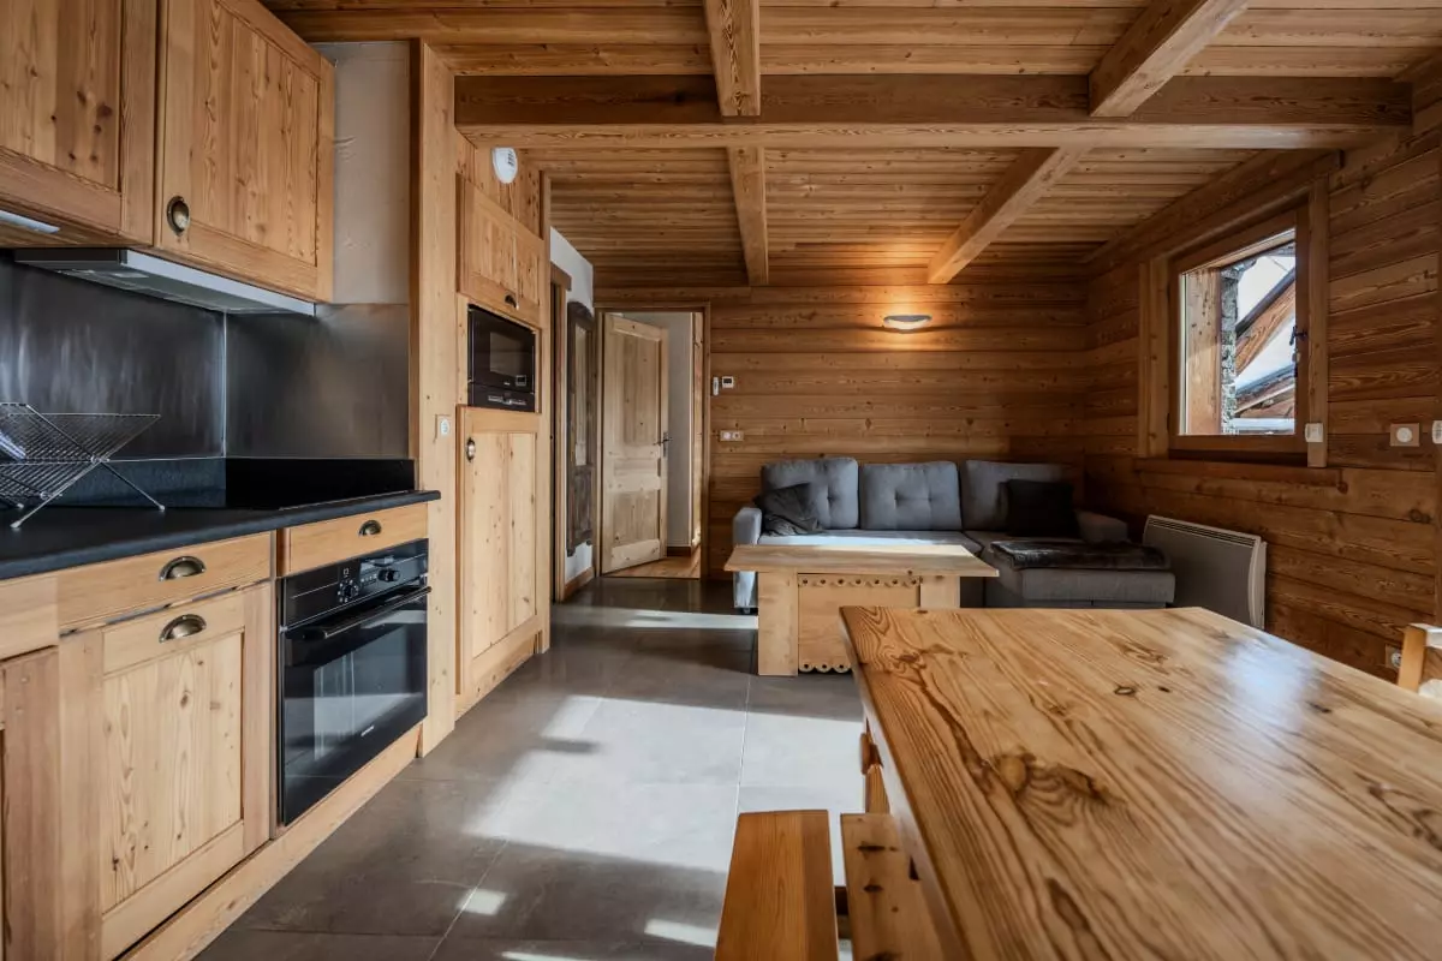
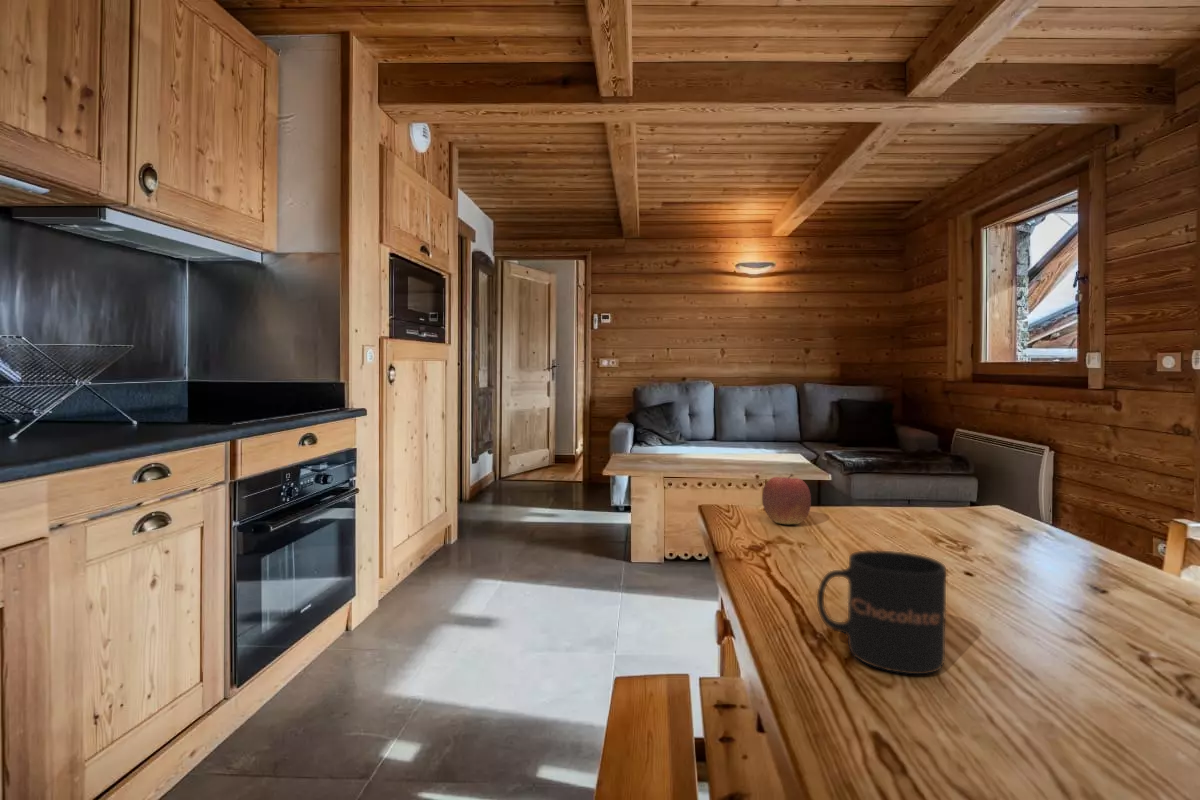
+ mug (880, 606)
+ apple (786, 497)
